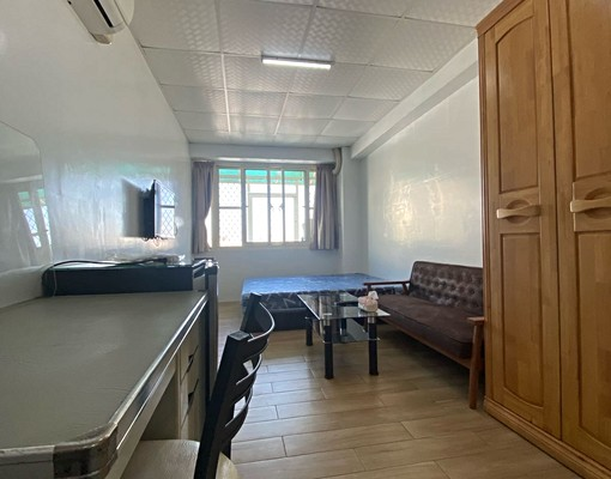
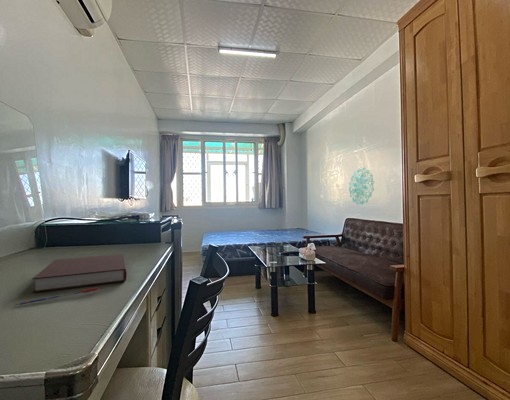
+ notebook (87, 269)
+ pen (59, 296)
+ wall decoration (360, 186)
